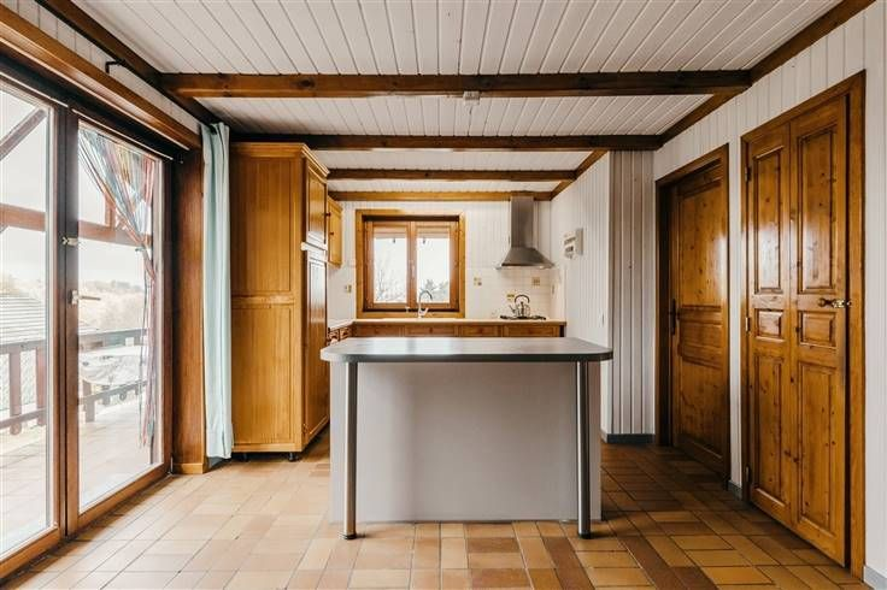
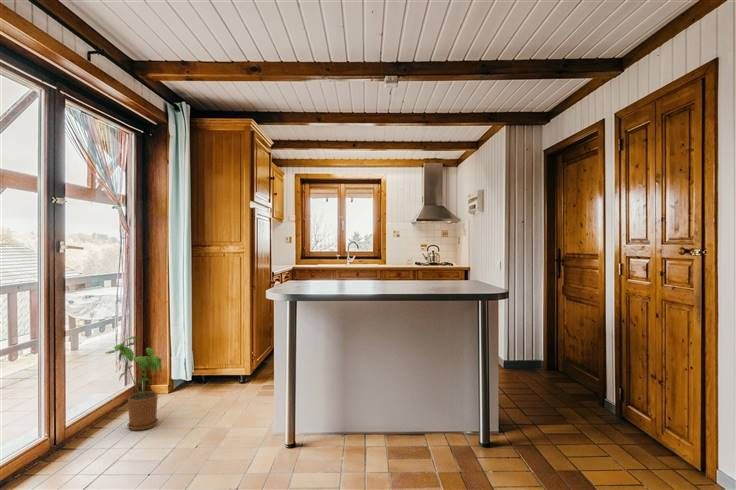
+ house plant (141, 380)
